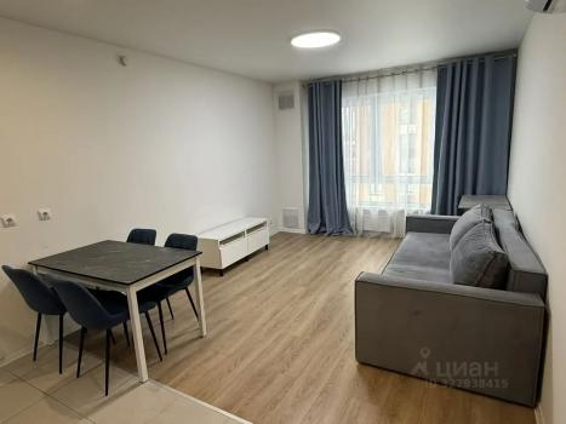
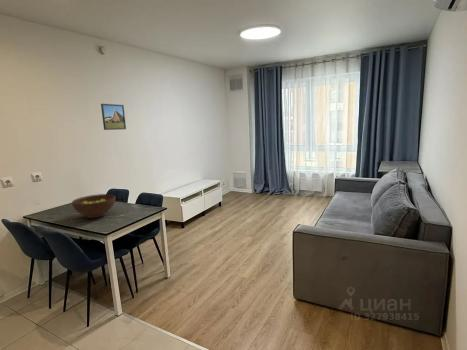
+ fruit bowl (95, 207)
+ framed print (114, 117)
